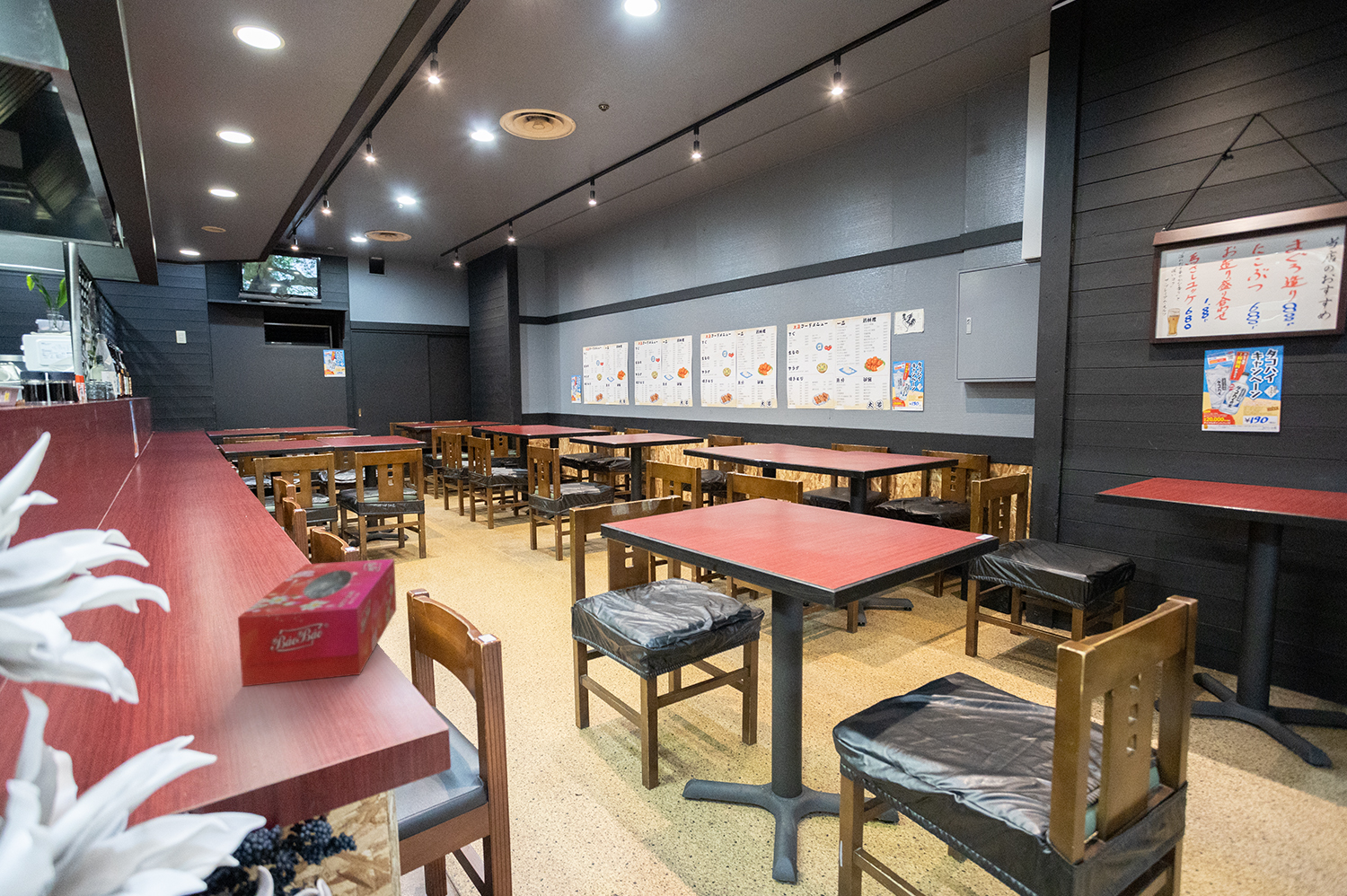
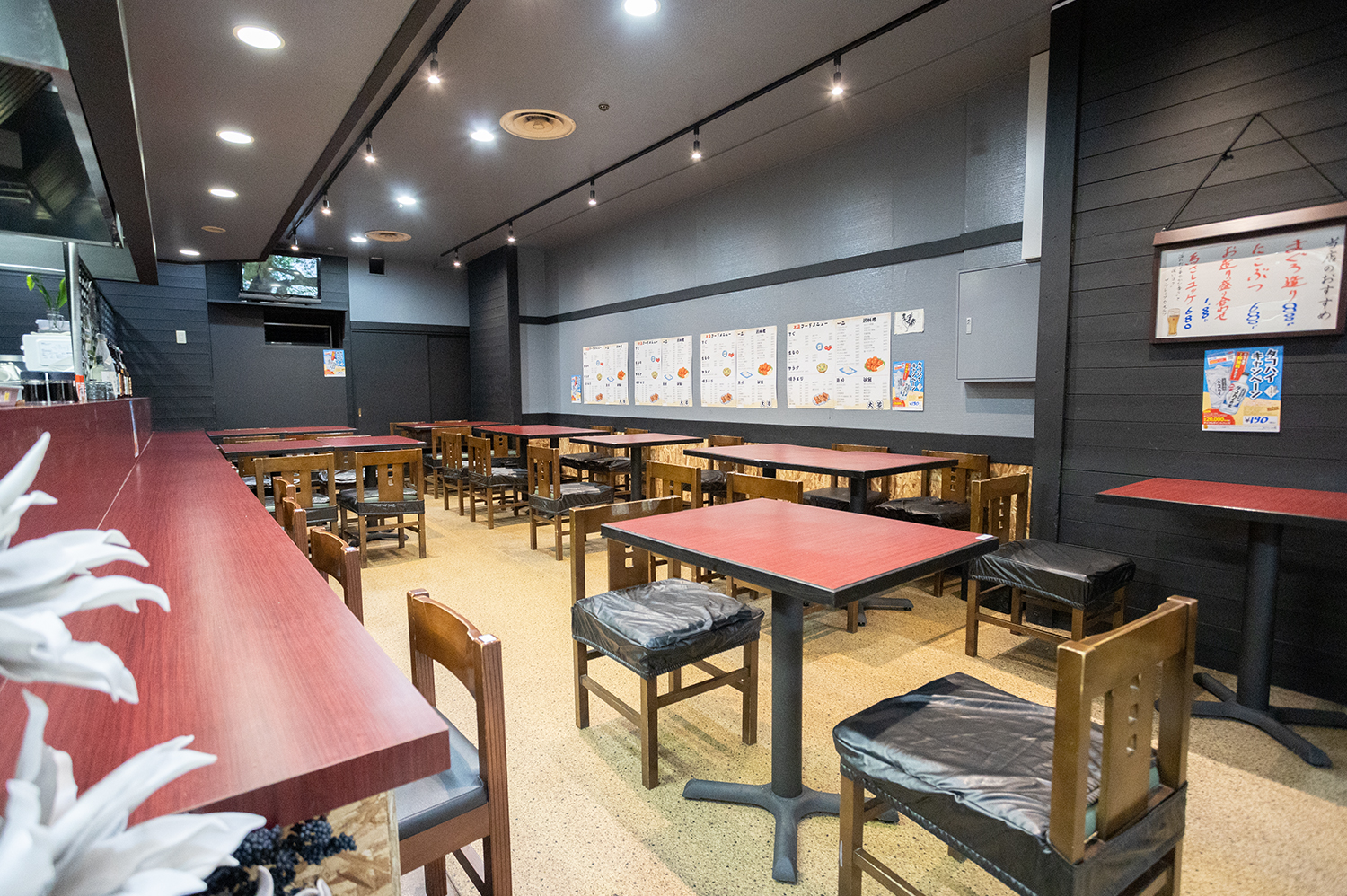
- tissue box (329, 612)
